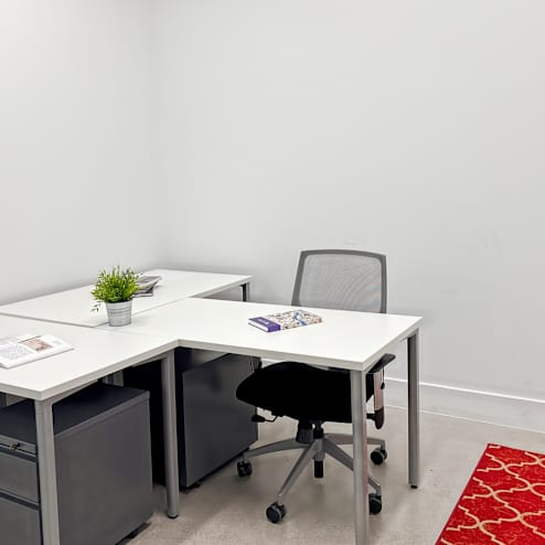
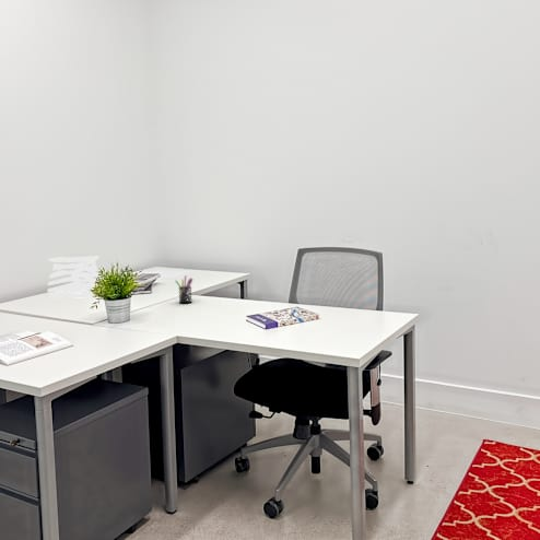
+ ceiling light fixture (74, 277)
+ pen holder (184, 289)
